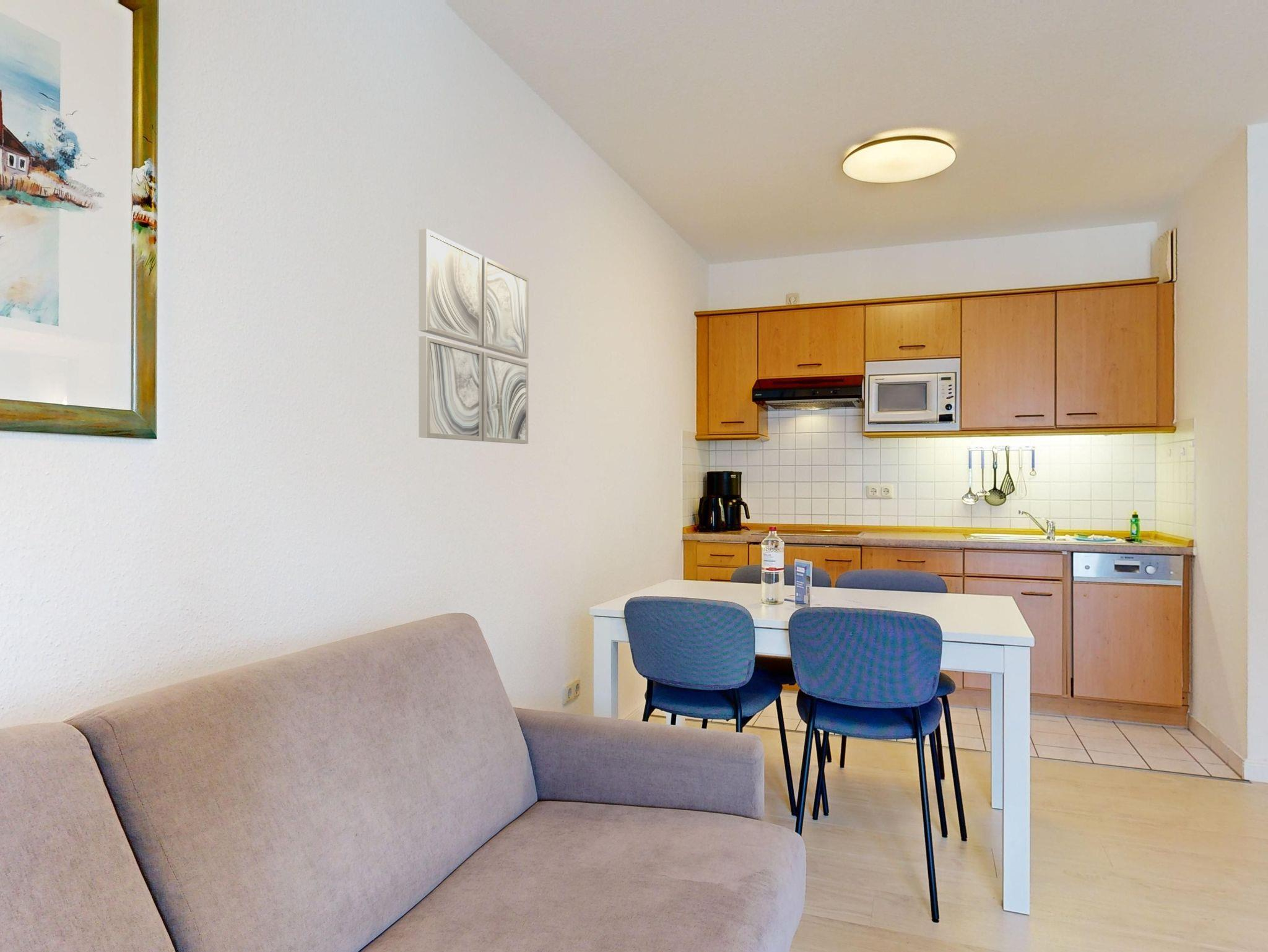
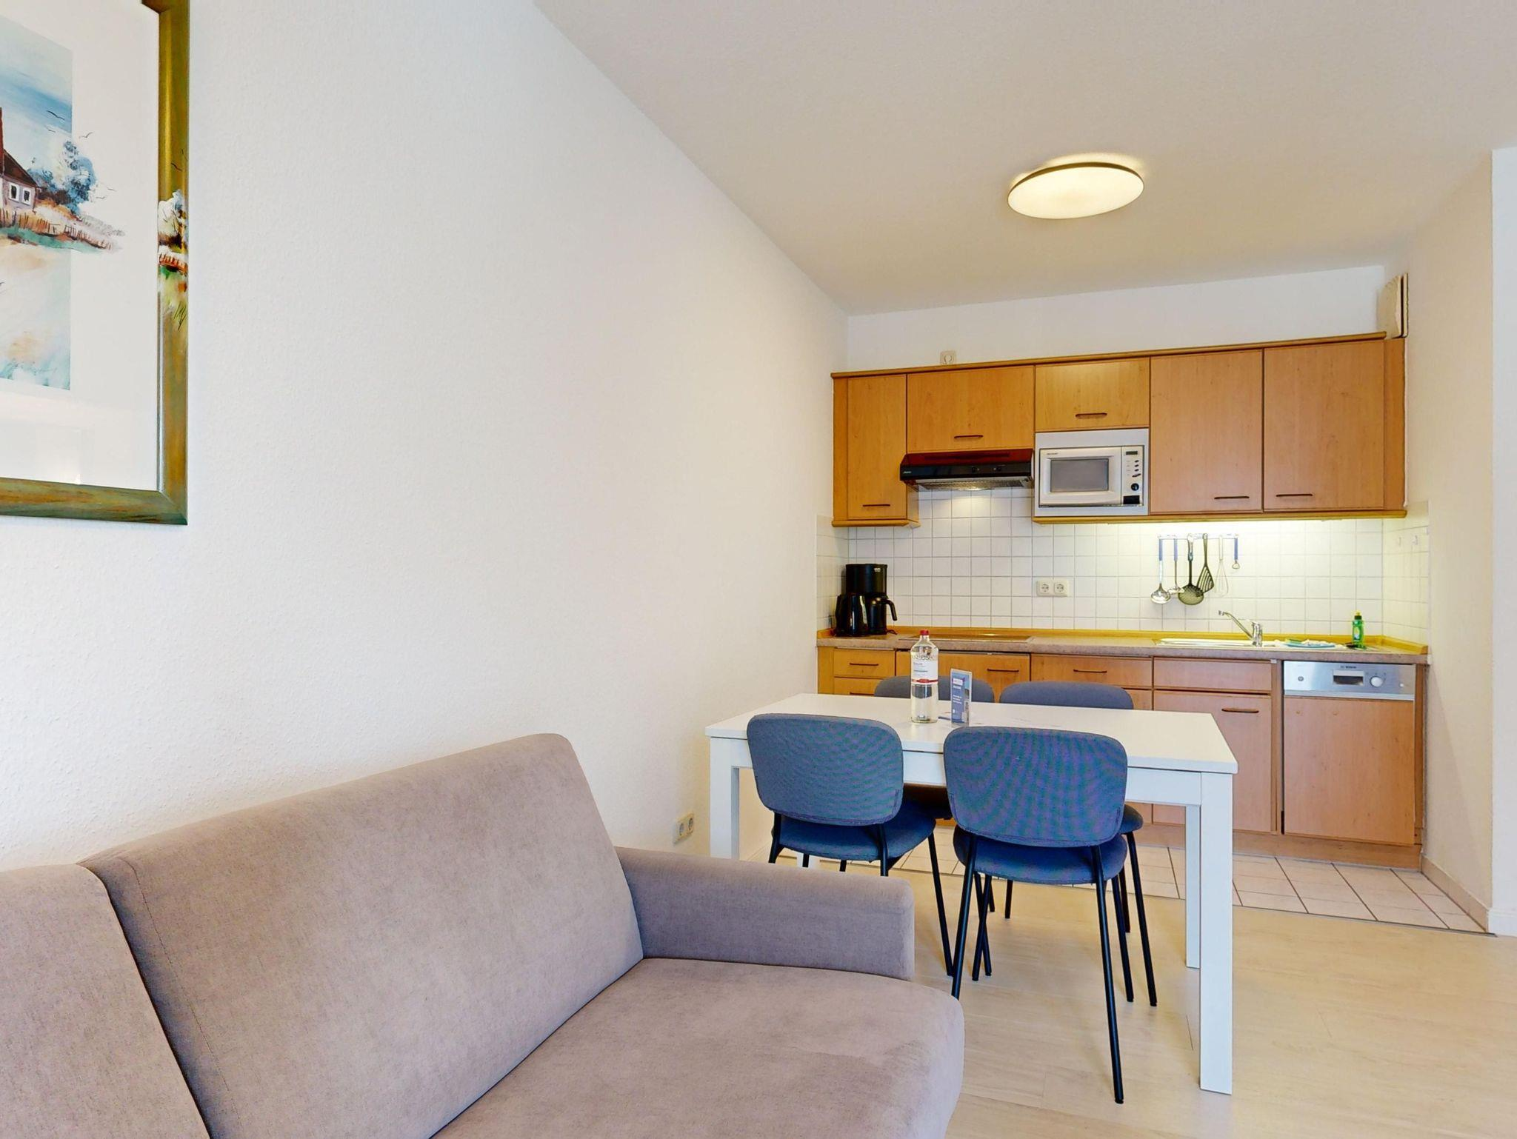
- wall art (479, 350)
